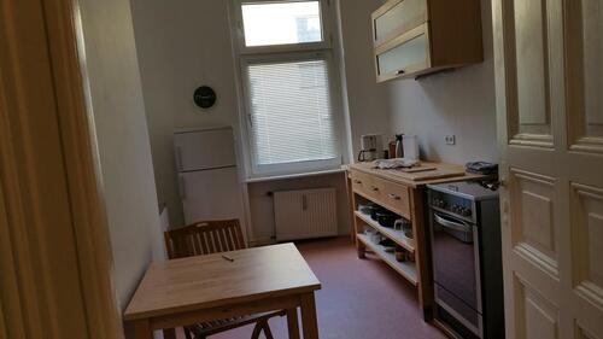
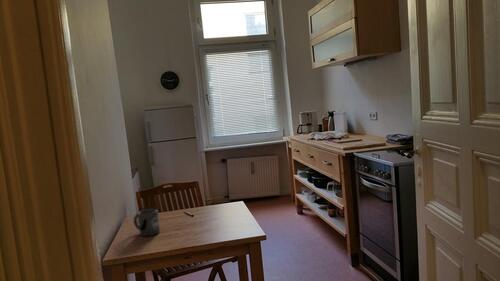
+ mug (146, 222)
